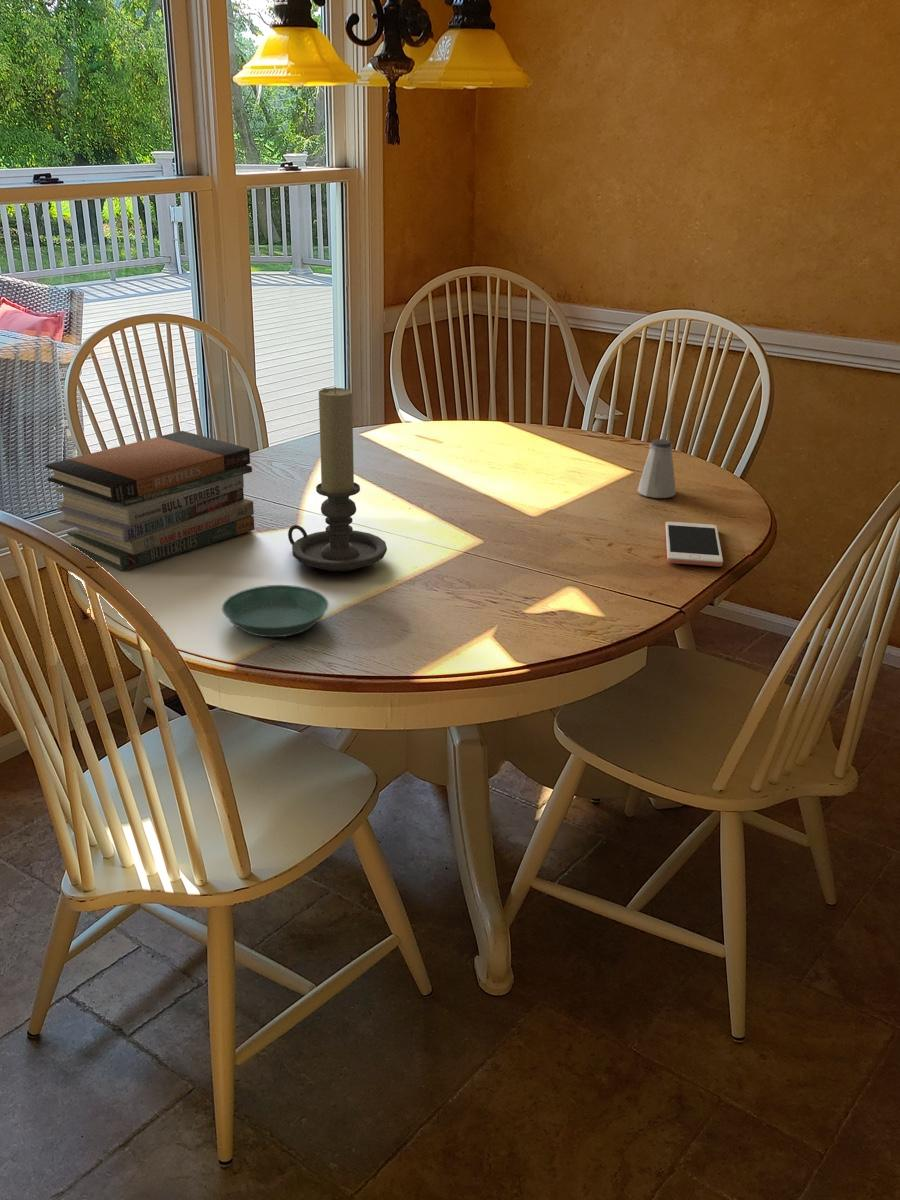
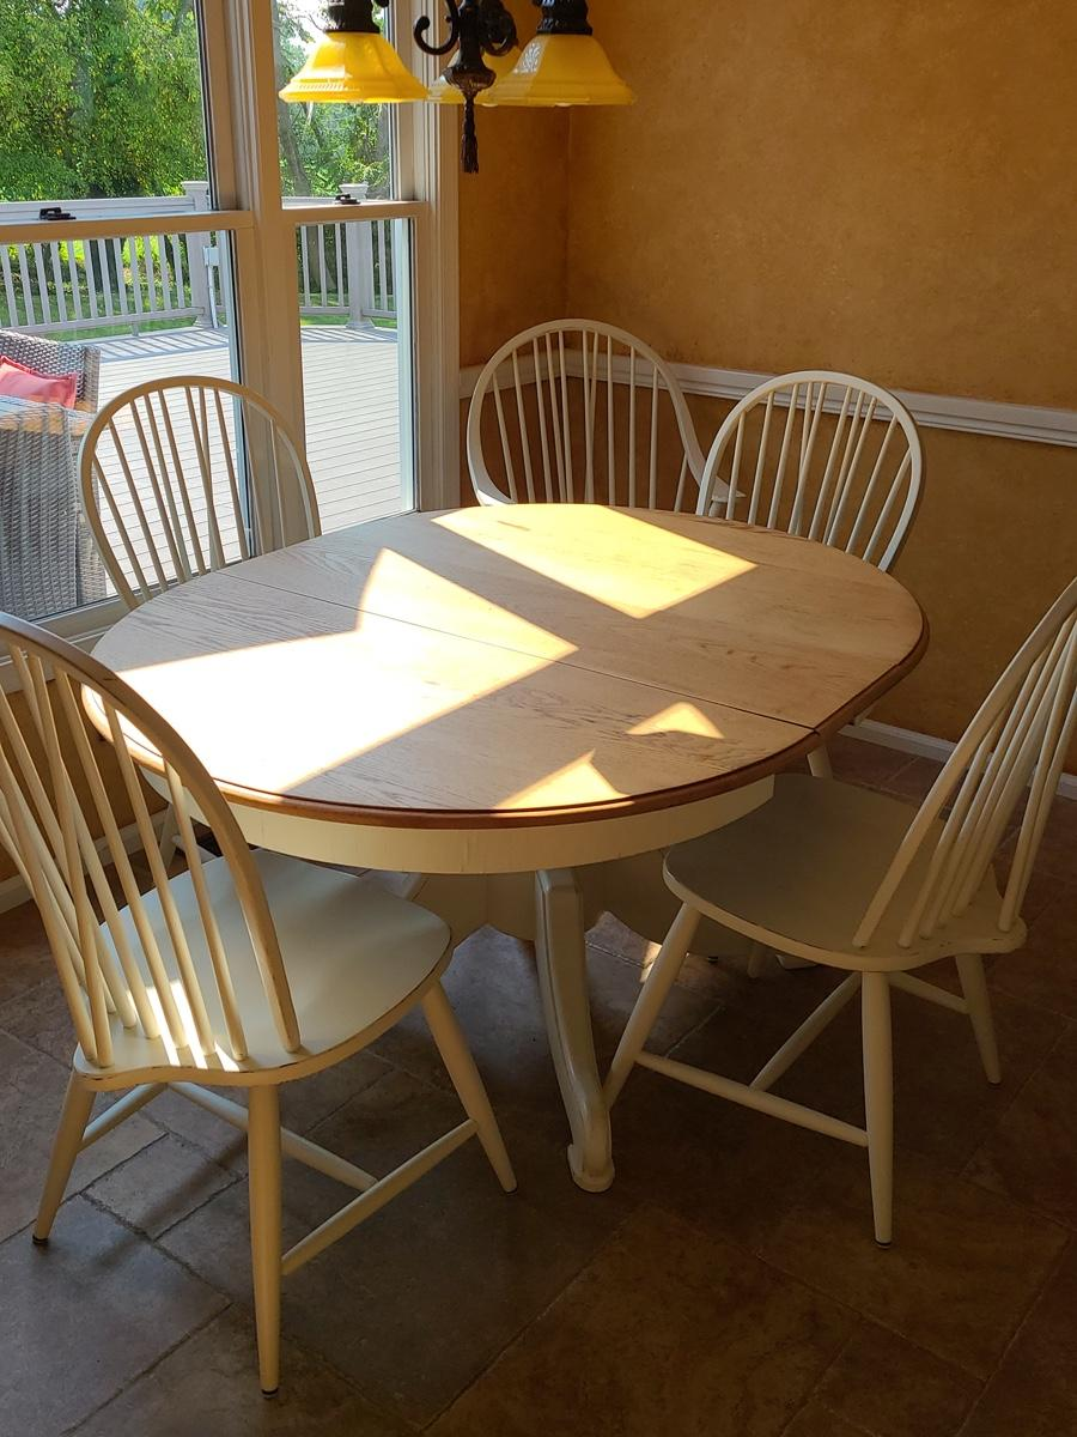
- saltshaker (659, 467)
- candle holder (330, 474)
- saucer (275, 613)
- cell phone (692, 543)
- book stack (155, 498)
